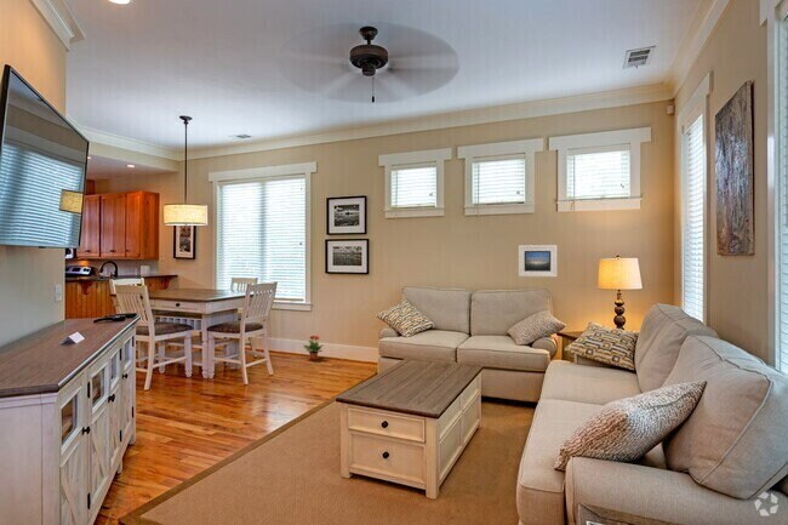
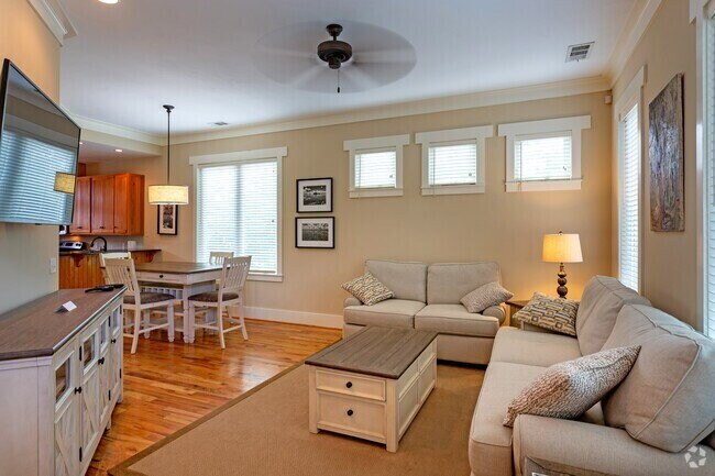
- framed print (537, 261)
- potted plant (314, 347)
